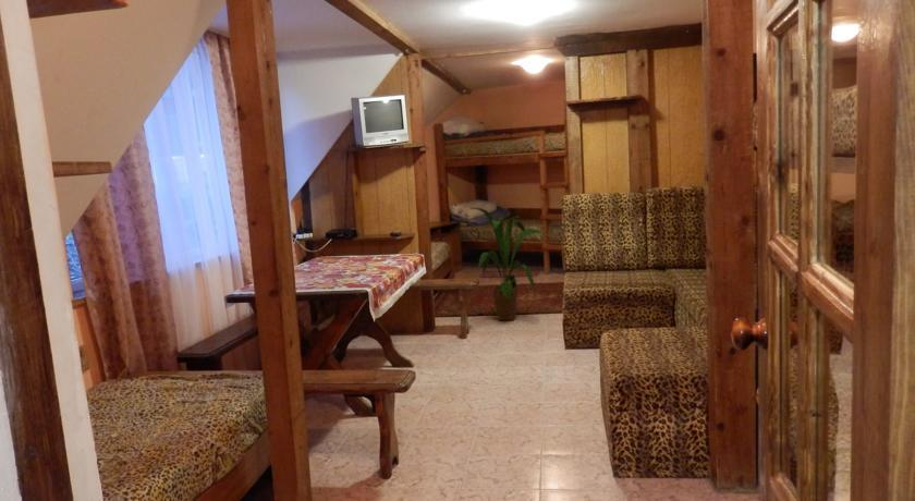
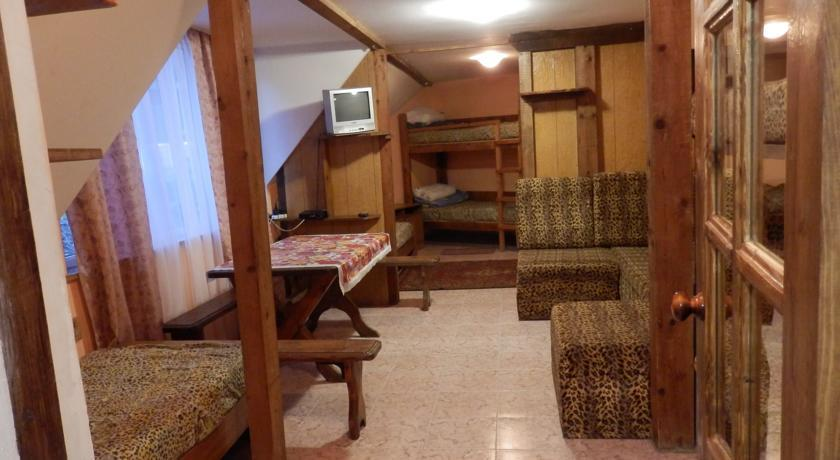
- house plant (513, 261)
